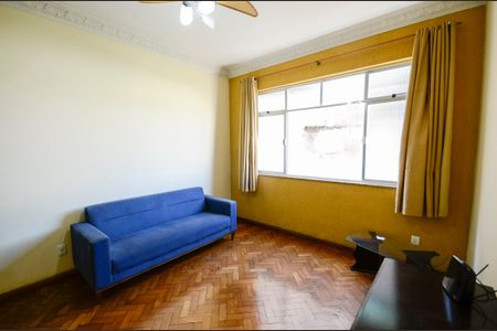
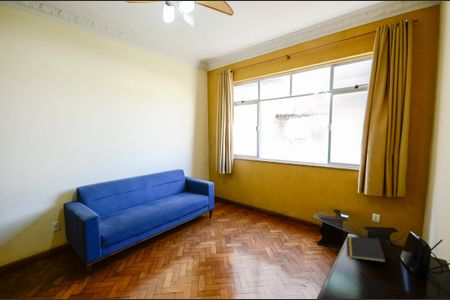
+ notepad (363, 247)
